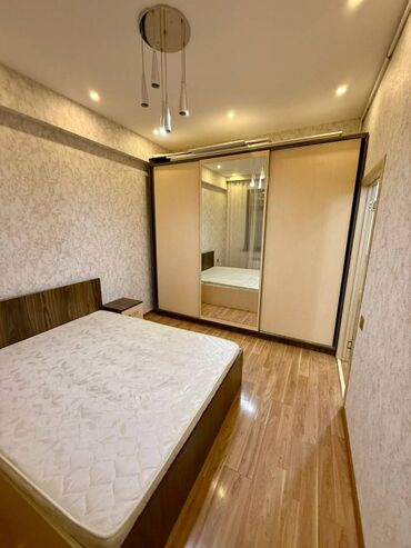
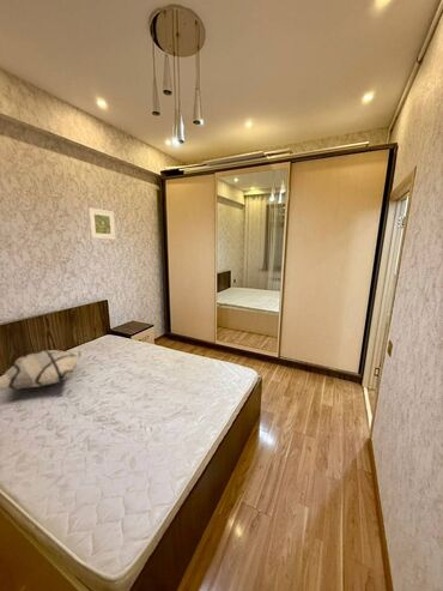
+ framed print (102, 224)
+ decorative pillow (42, 368)
